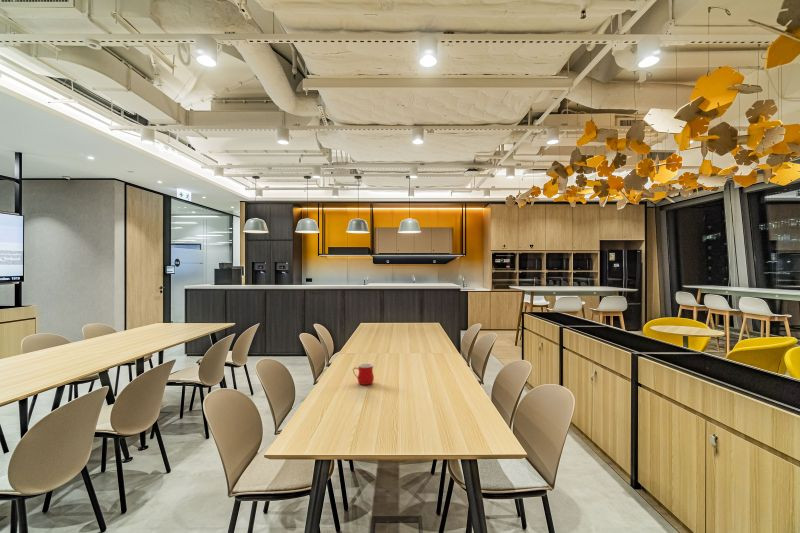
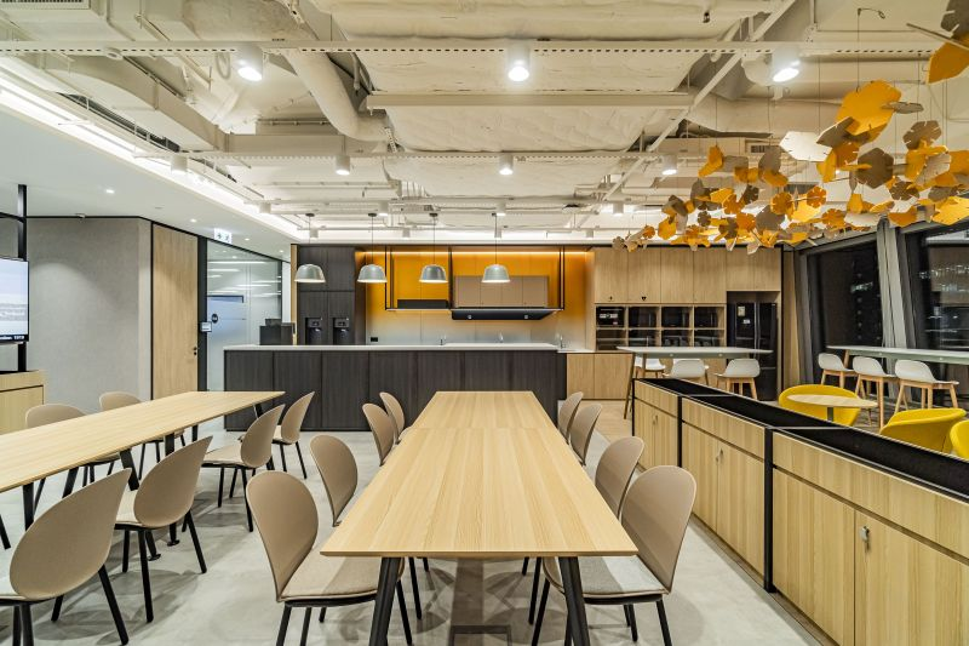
- mug (363, 374)
